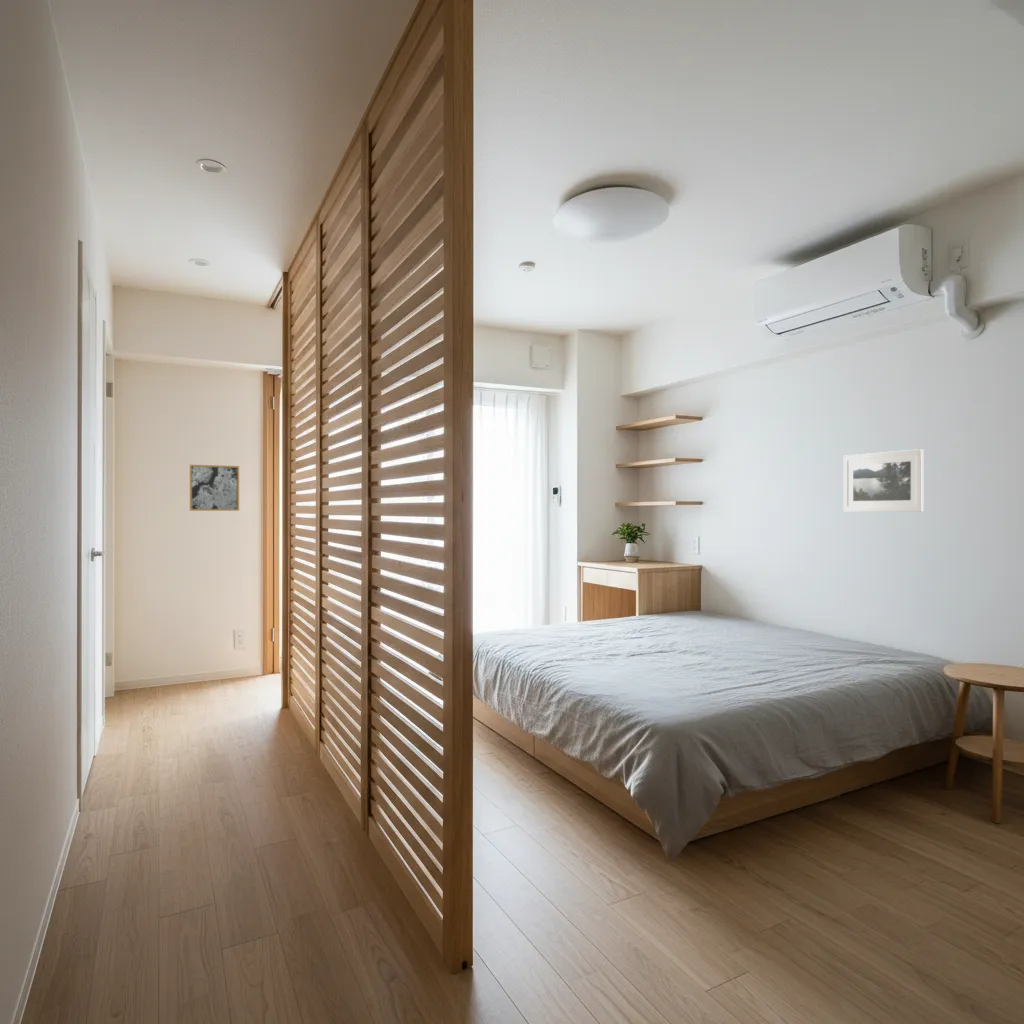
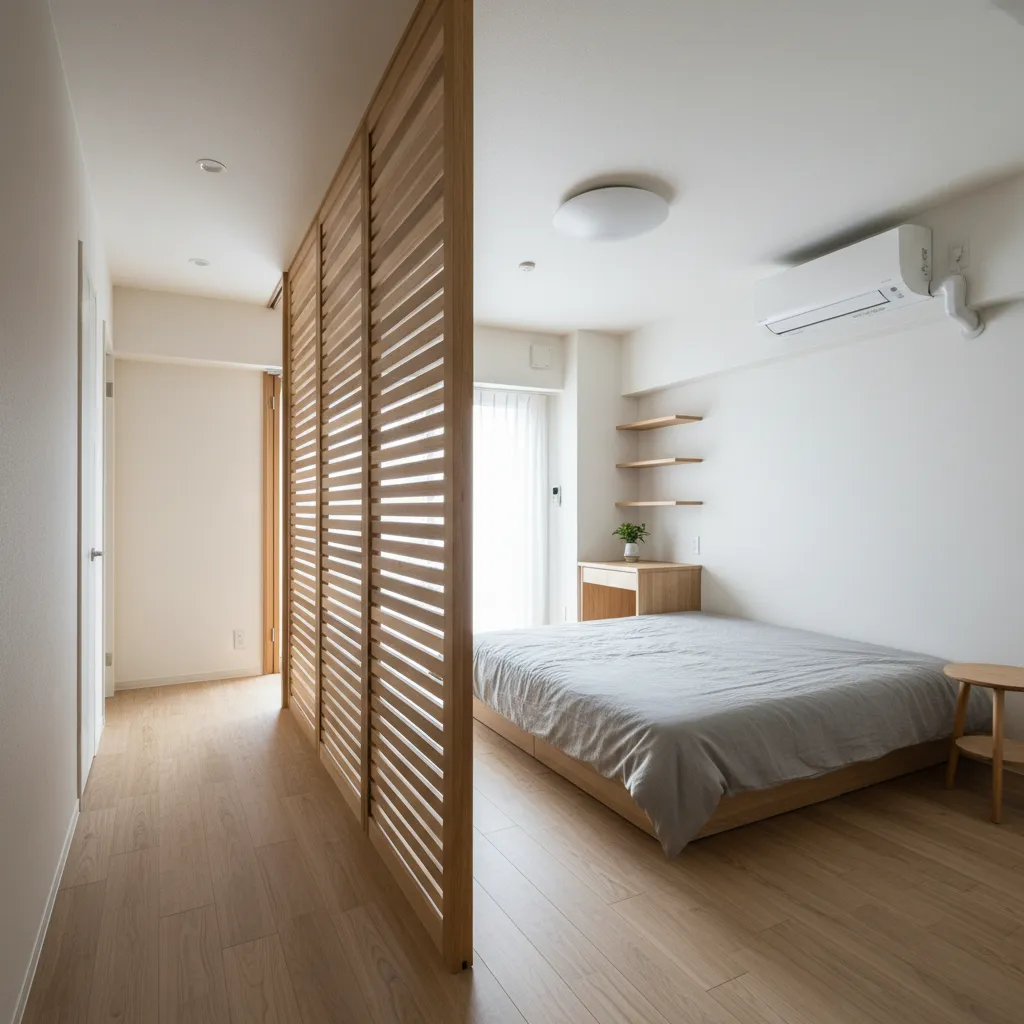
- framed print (881, 482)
- wall art (214, 488)
